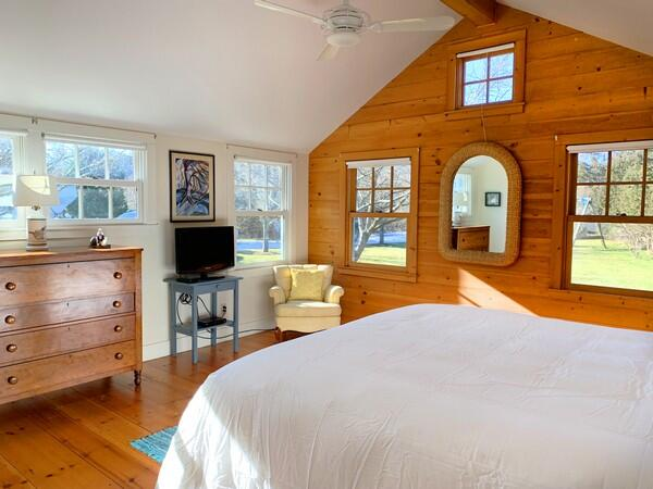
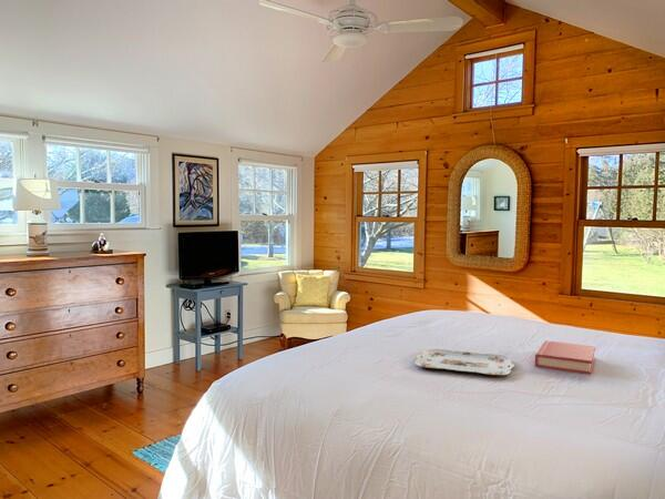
+ serving tray (463, 361)
+ hardback book (565, 356)
